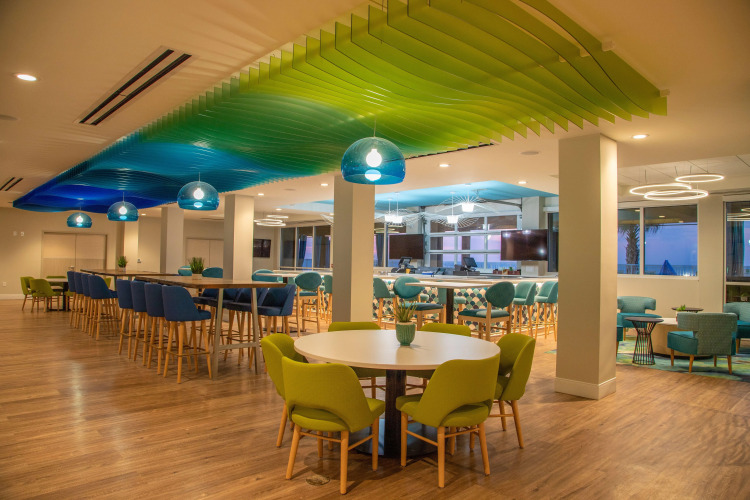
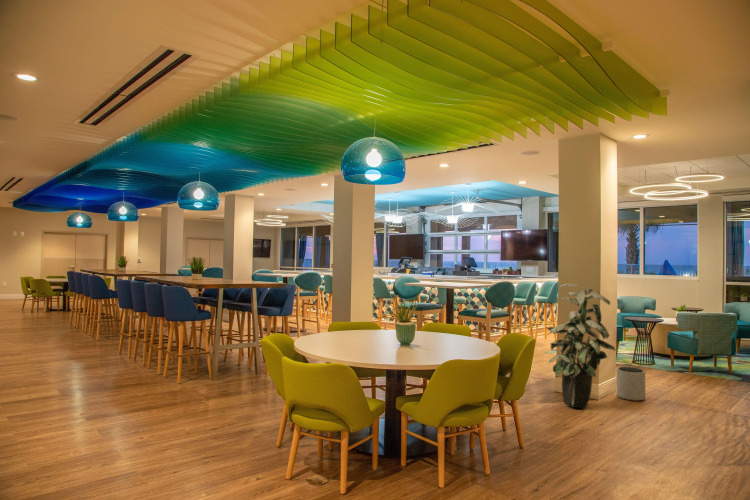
+ plant pot (630, 383)
+ indoor plant (577, 344)
